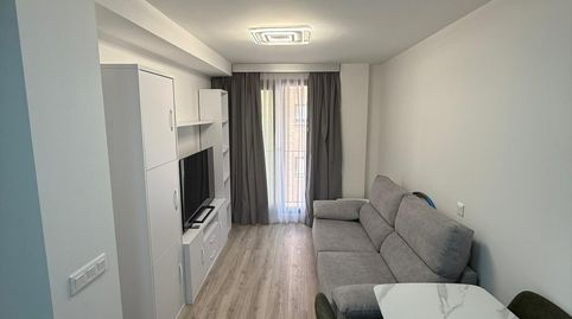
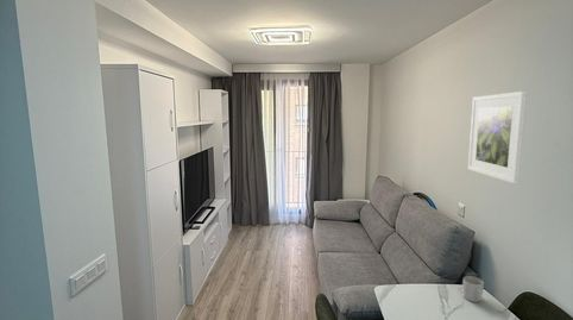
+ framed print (492, 136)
+ mug (474, 290)
